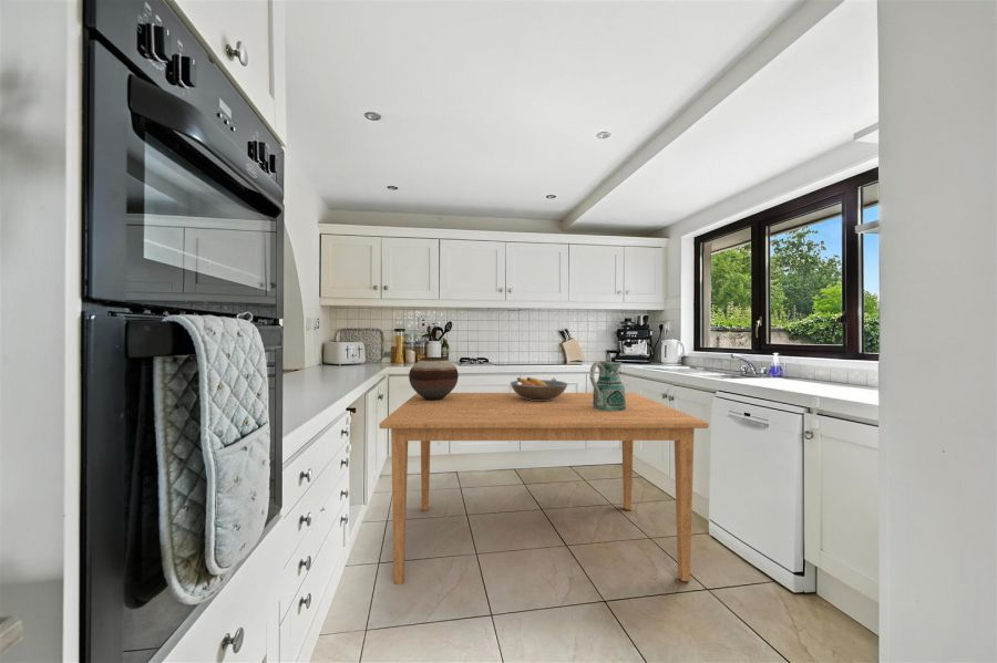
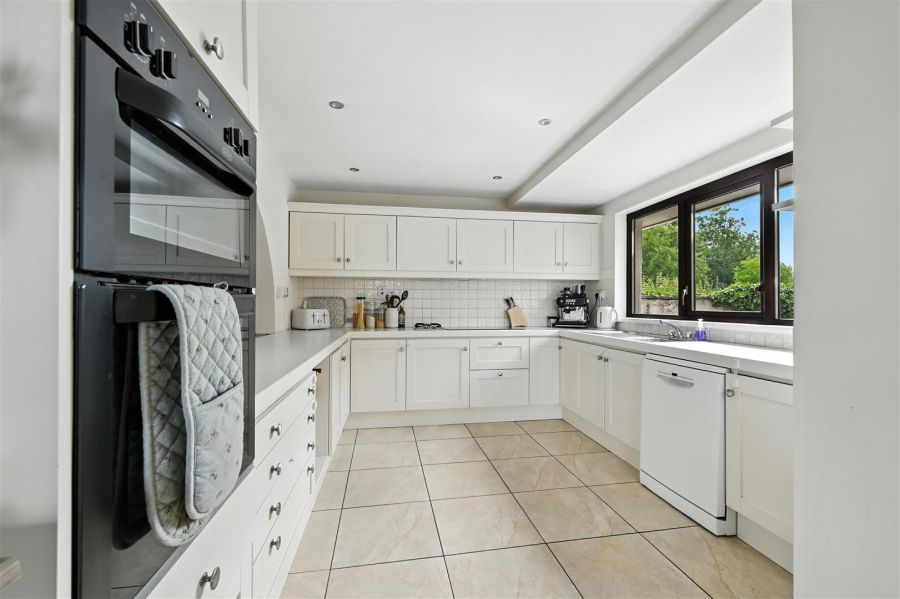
- vase (433, 377)
- dining table (533, 439)
- ceramic pitcher (605, 384)
- fruit bowl (538, 389)
